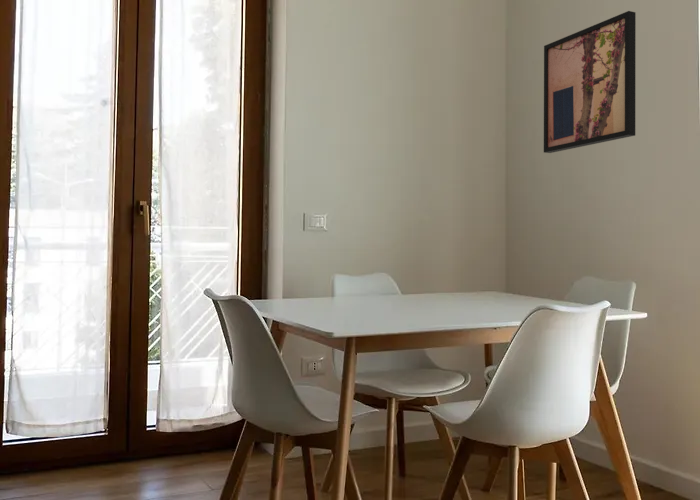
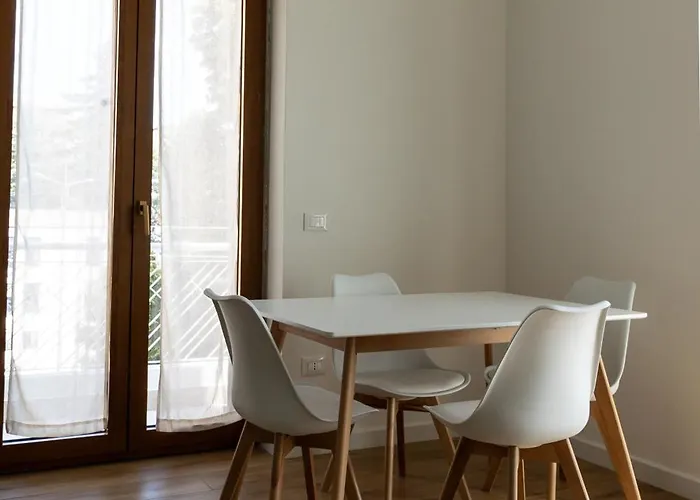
- wall art (586, 87)
